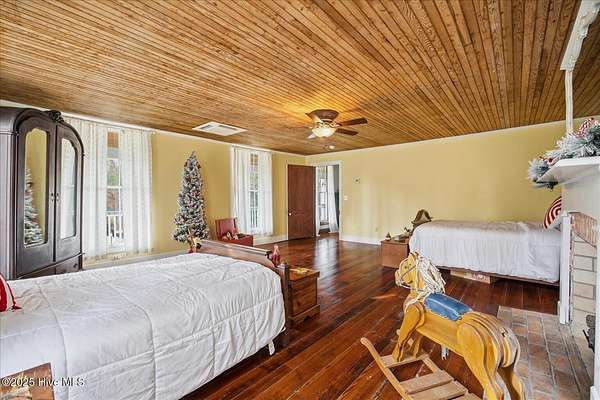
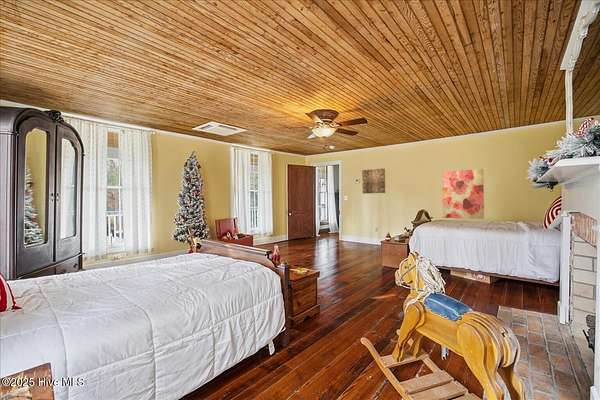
+ wall art (373, 181)
+ wall art (462, 194)
